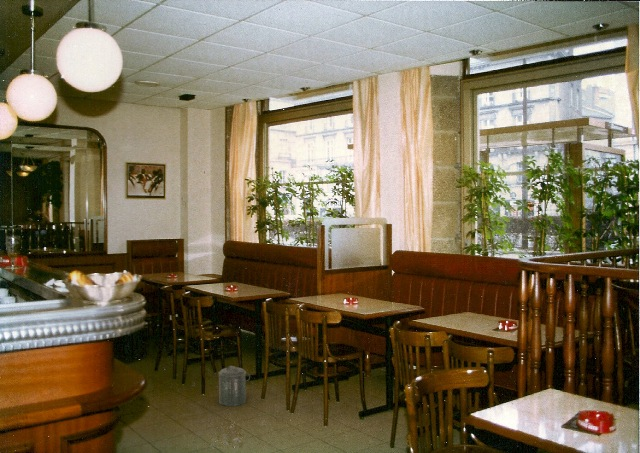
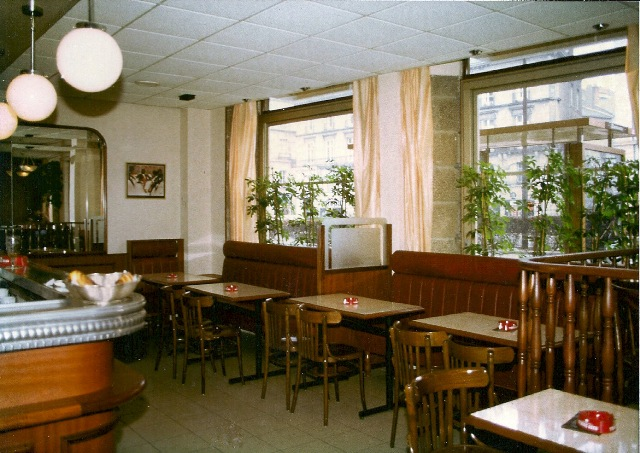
- canister (234, 383)
